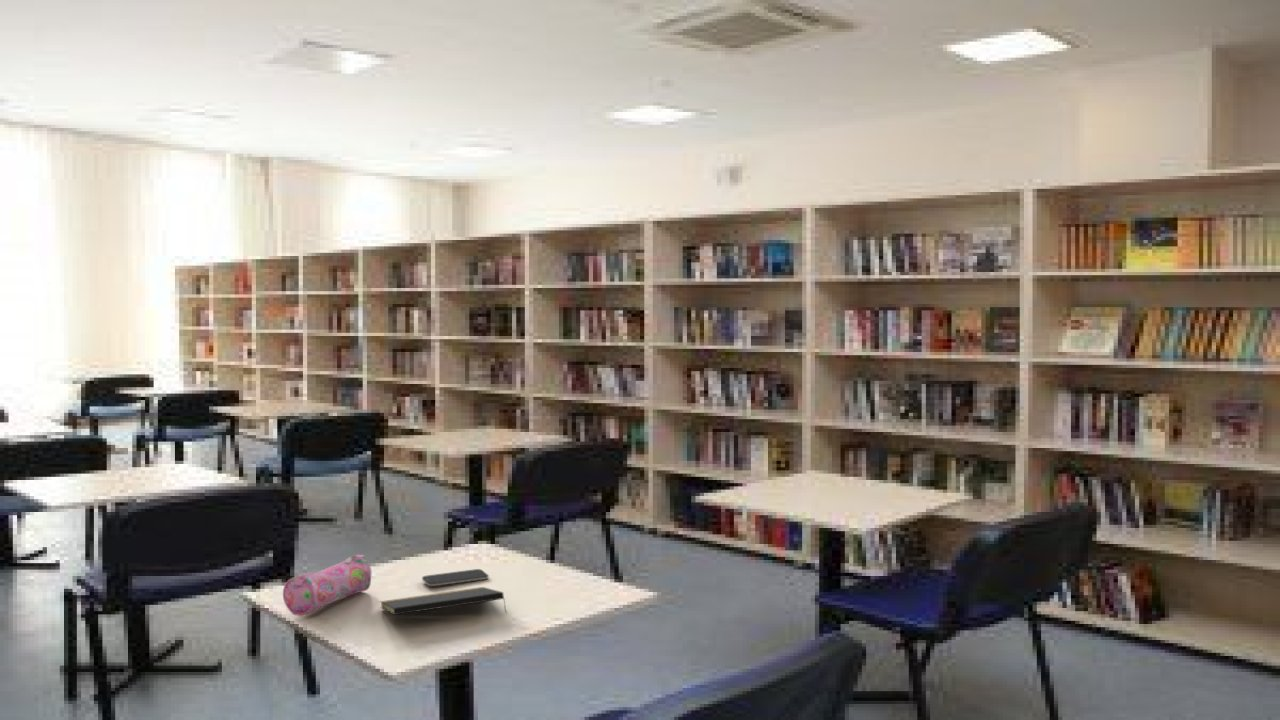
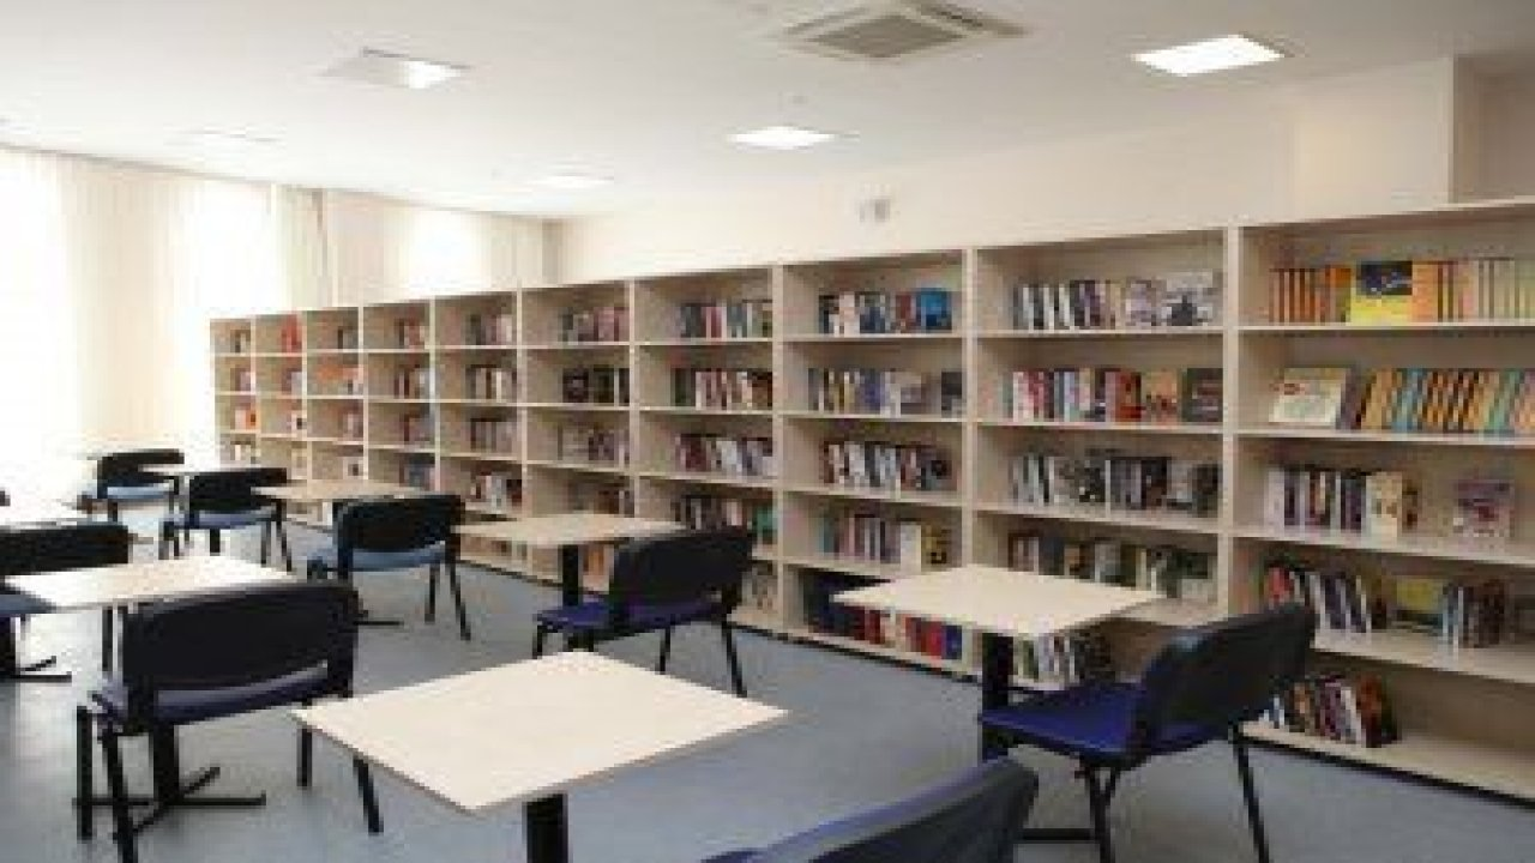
- smartphone (455, 577)
- pencil case (329, 583)
- notepad (441, 600)
